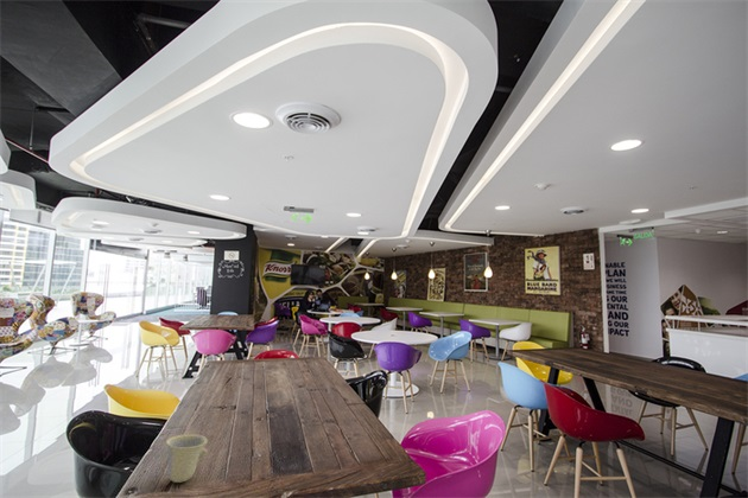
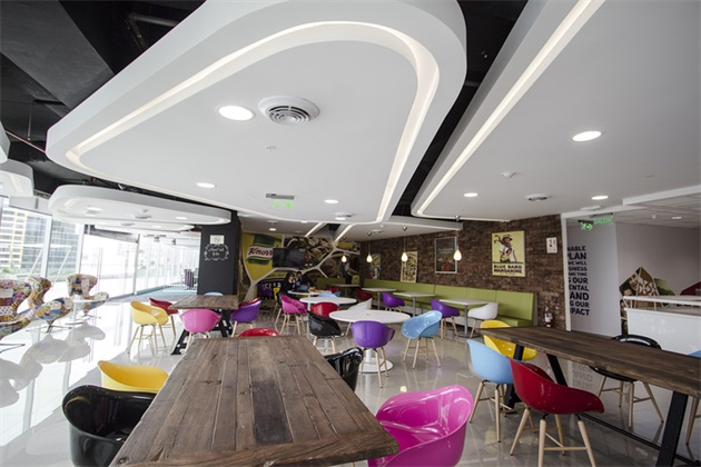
- cup (185, 458)
